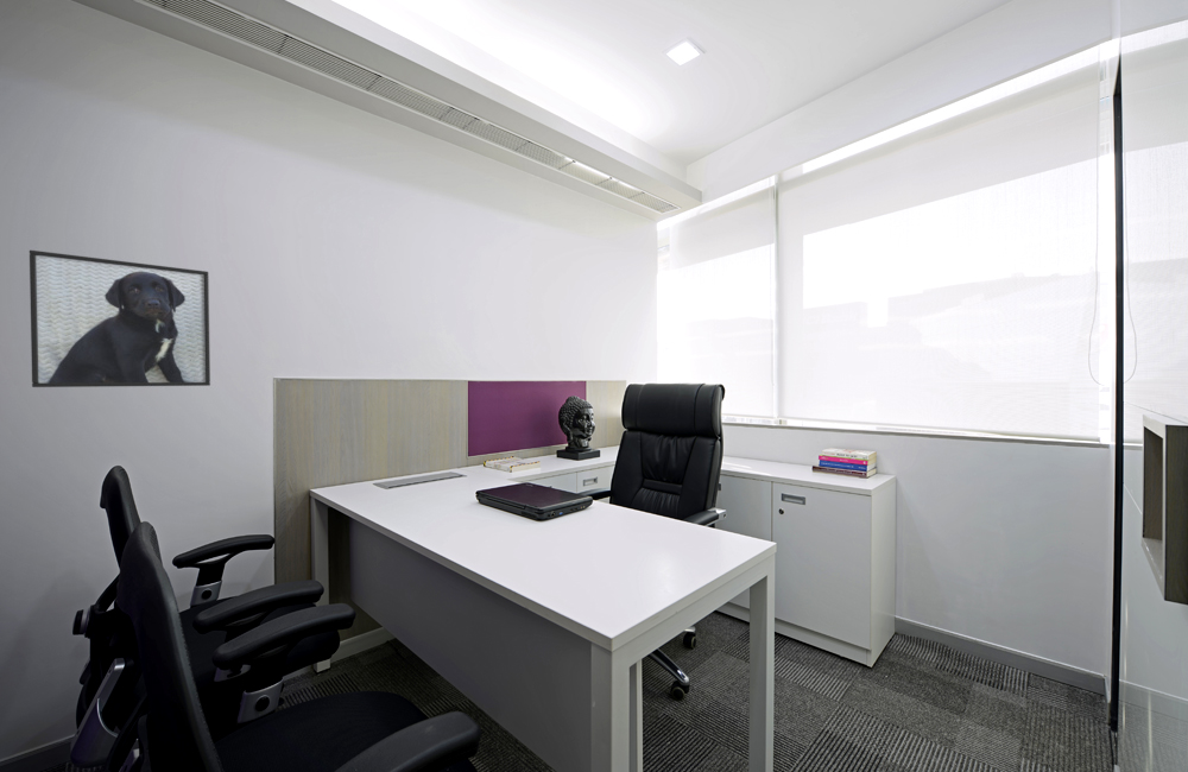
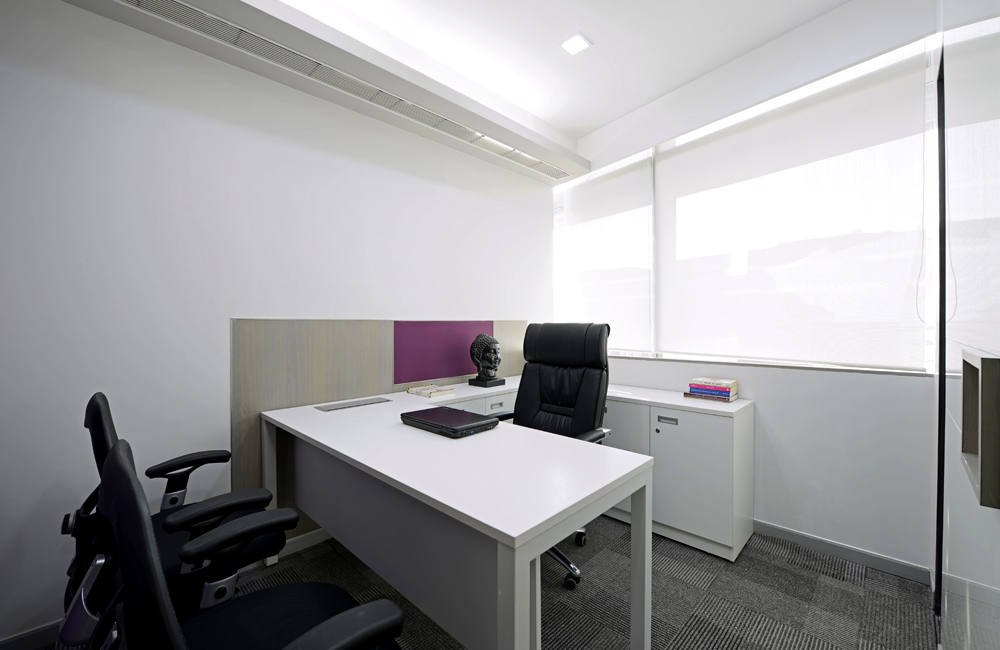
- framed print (128, 324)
